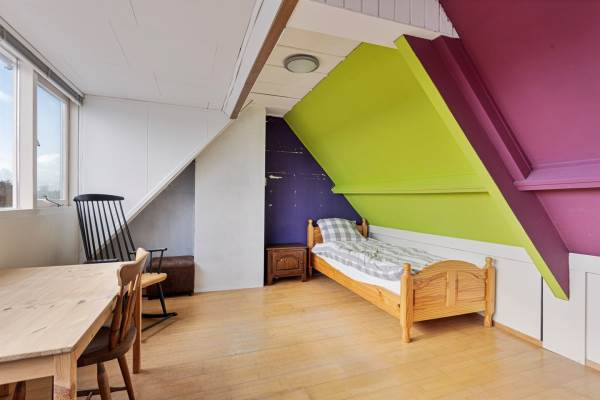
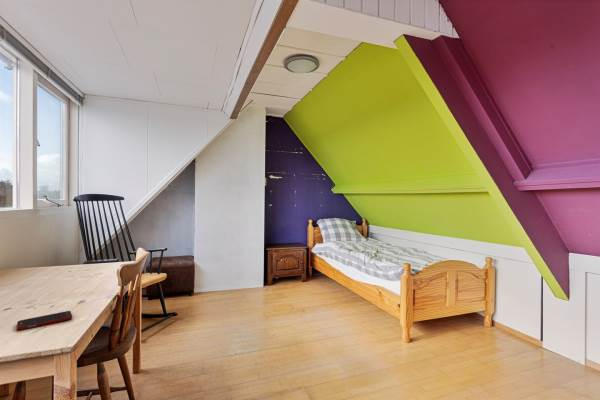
+ cell phone (45, 319)
